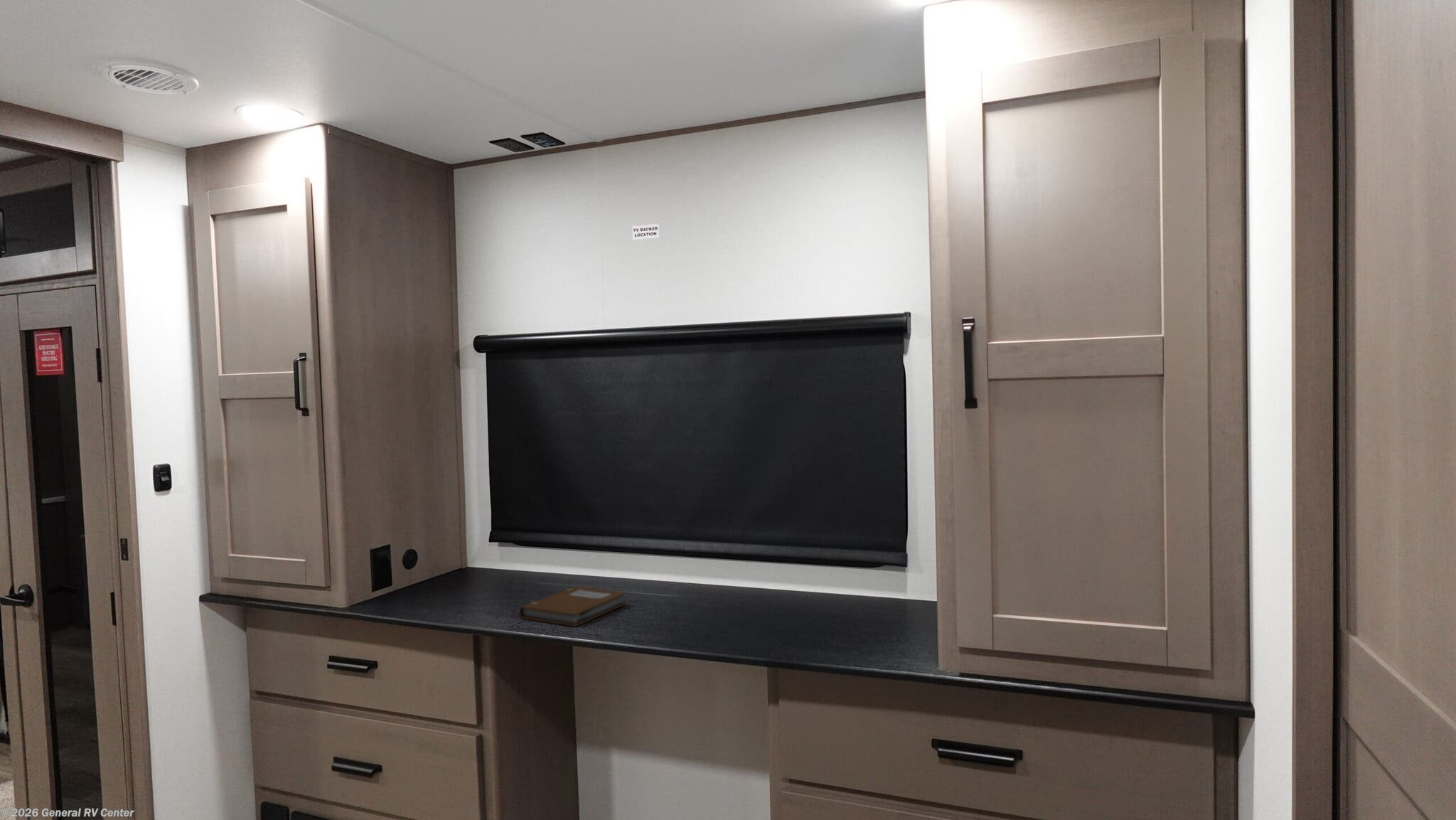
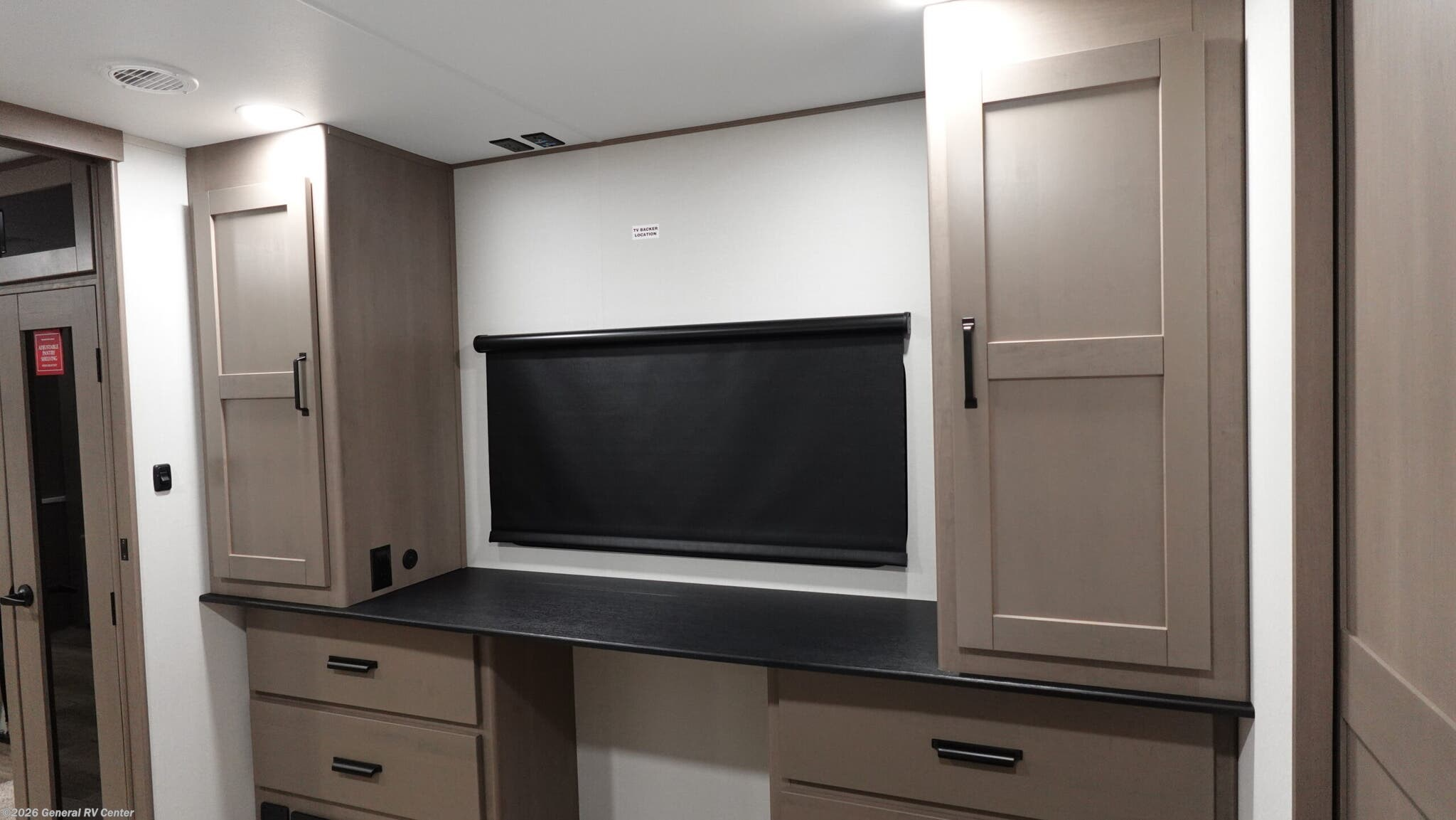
- notebook (575, 604)
